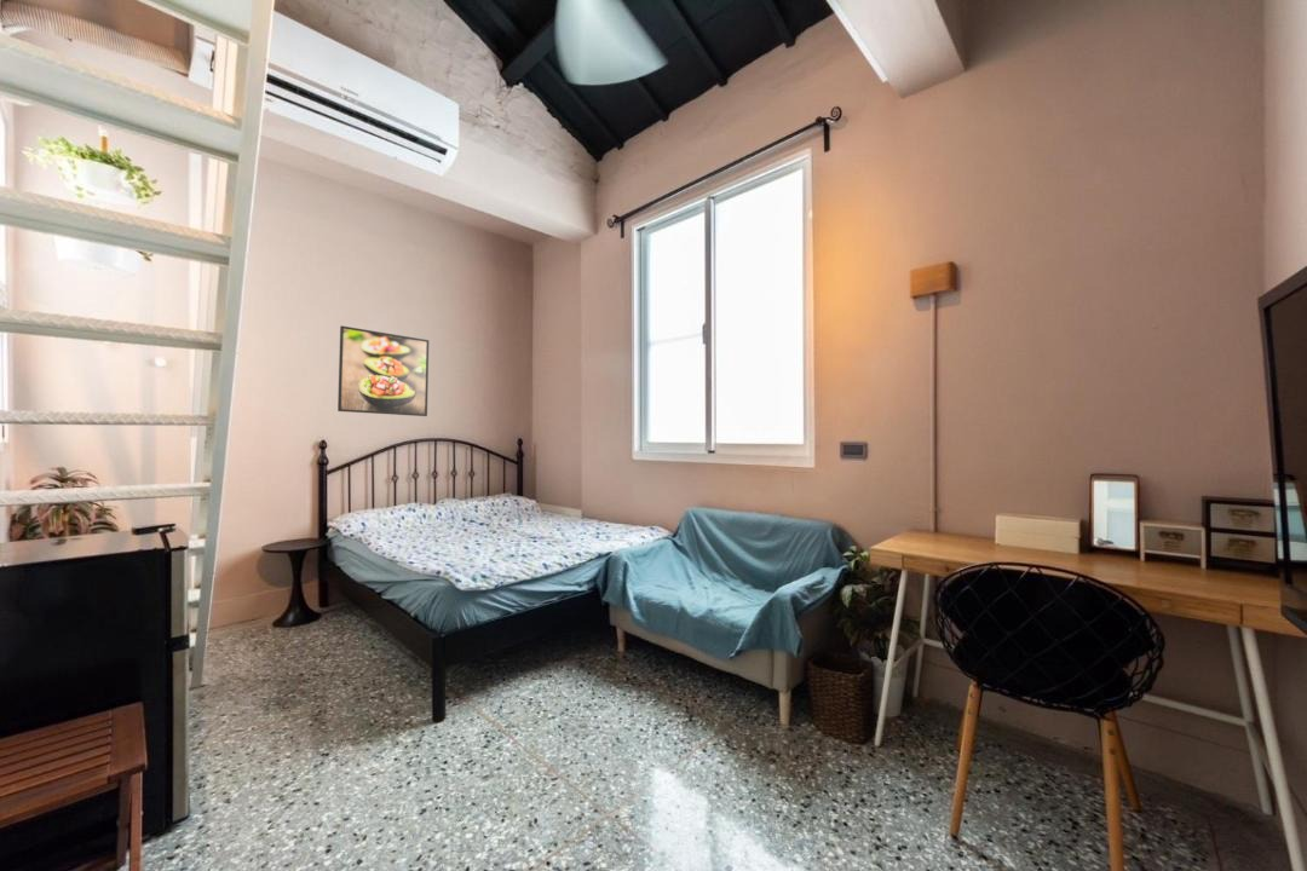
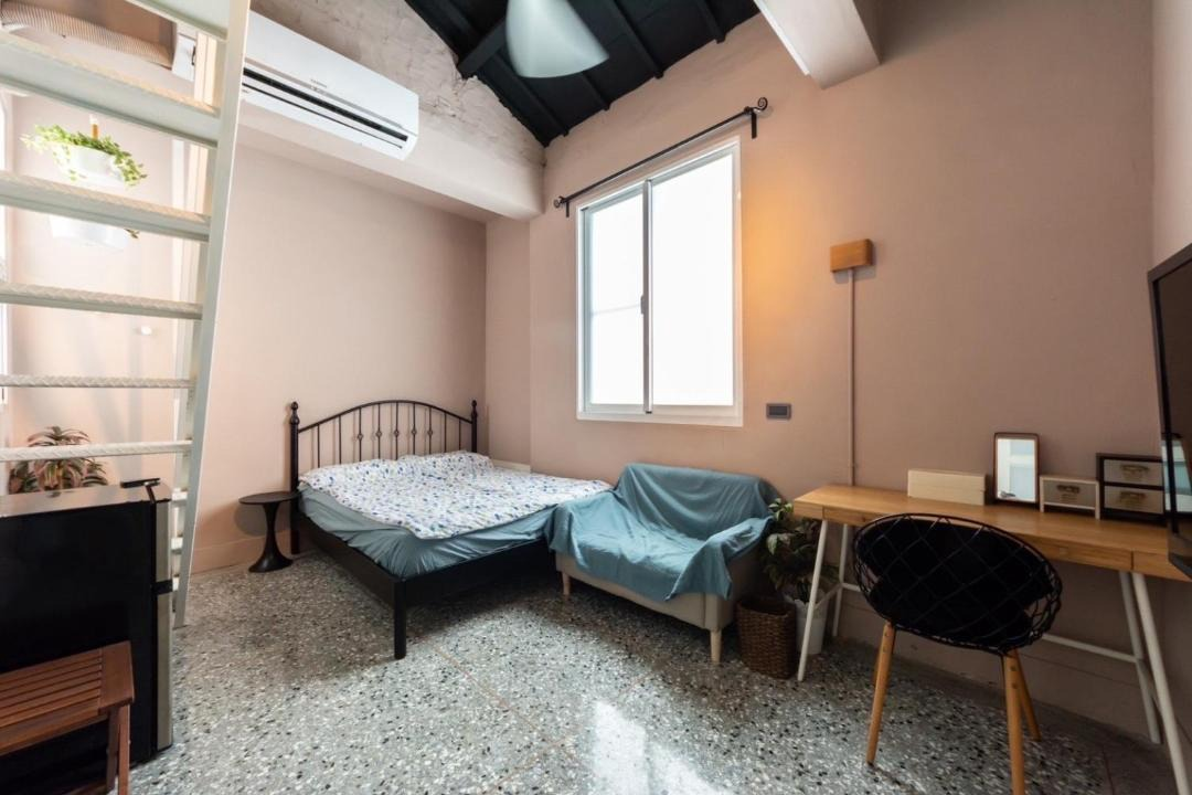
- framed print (386, 373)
